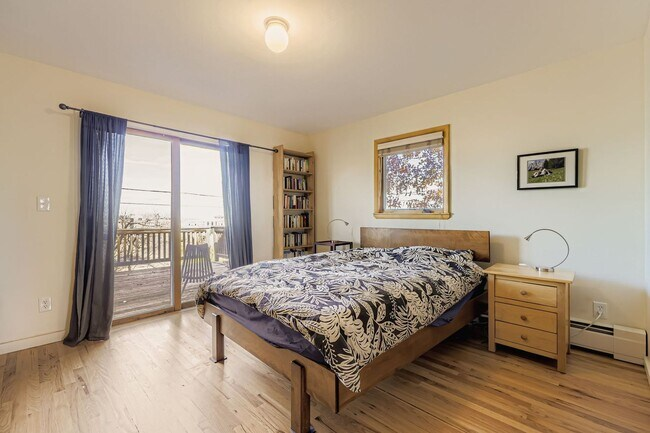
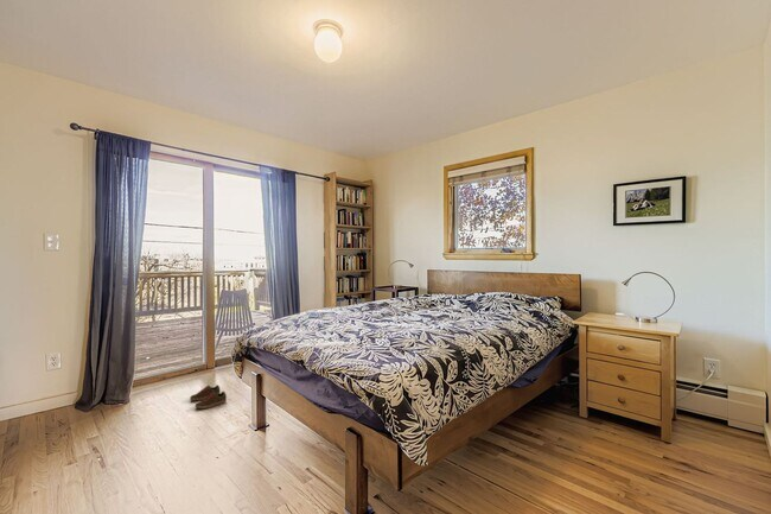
+ shoe (208, 395)
